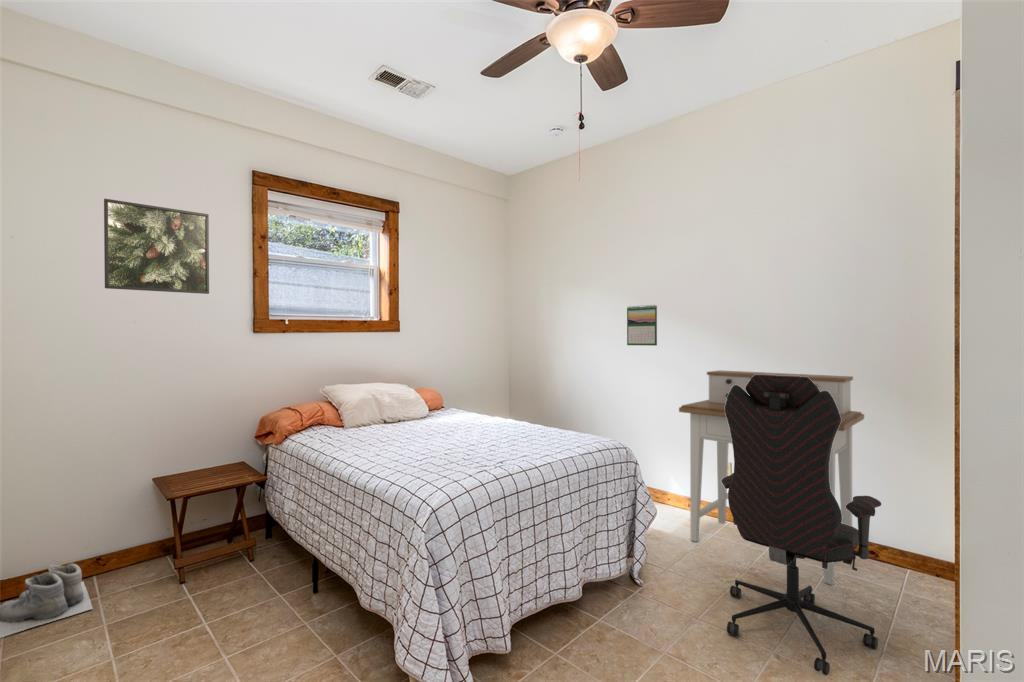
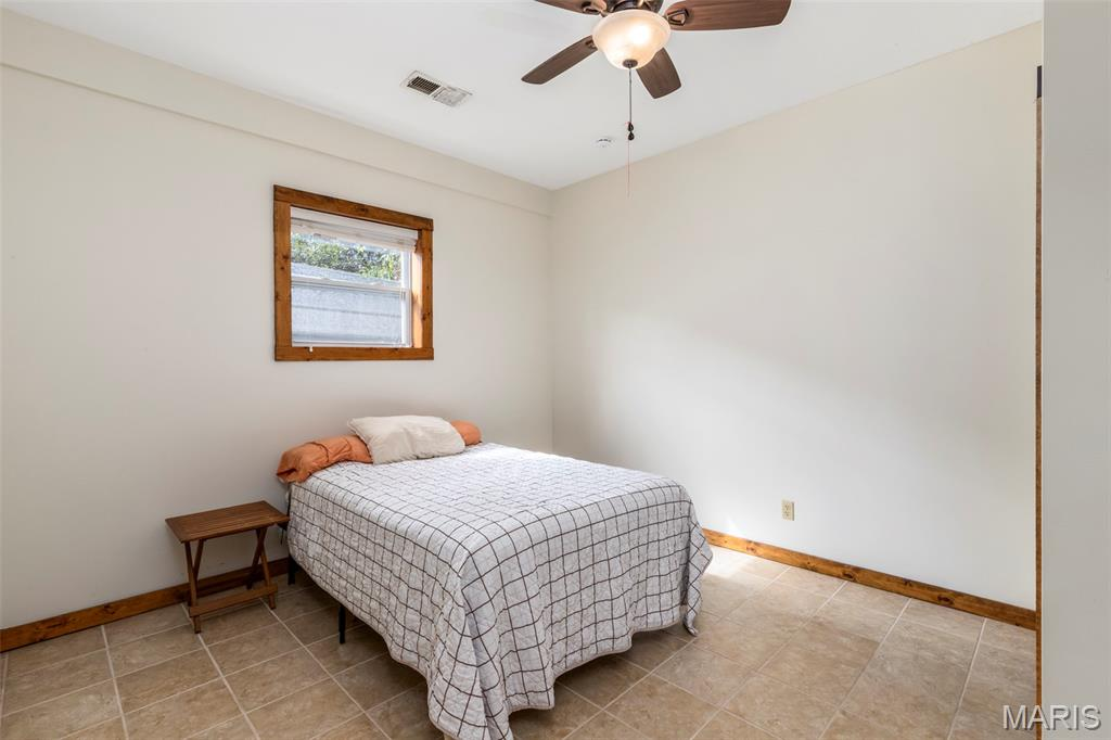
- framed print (159, 249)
- office chair (793, 499)
- boots (43, 587)
- desk (727, 462)
- calendar (641, 325)
